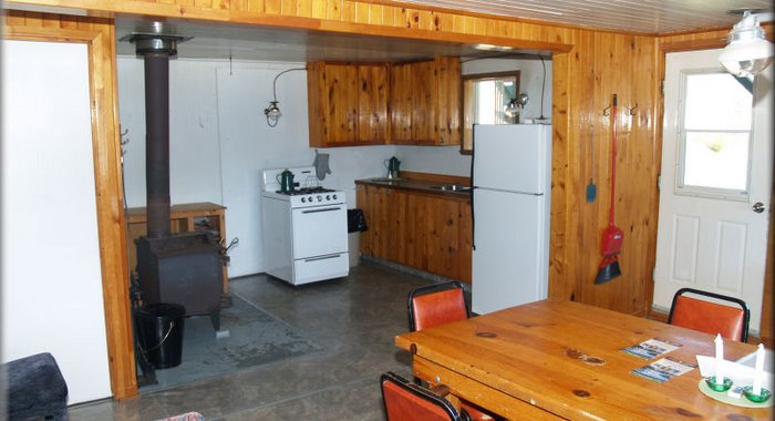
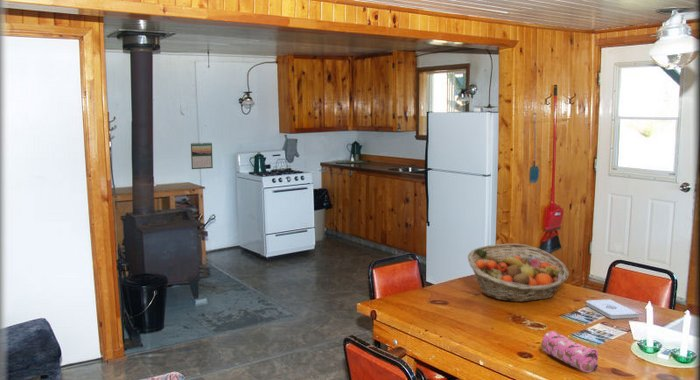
+ calendar (201, 155)
+ fruit basket (517, 271)
+ notepad (610, 308)
+ pencil case (568, 350)
